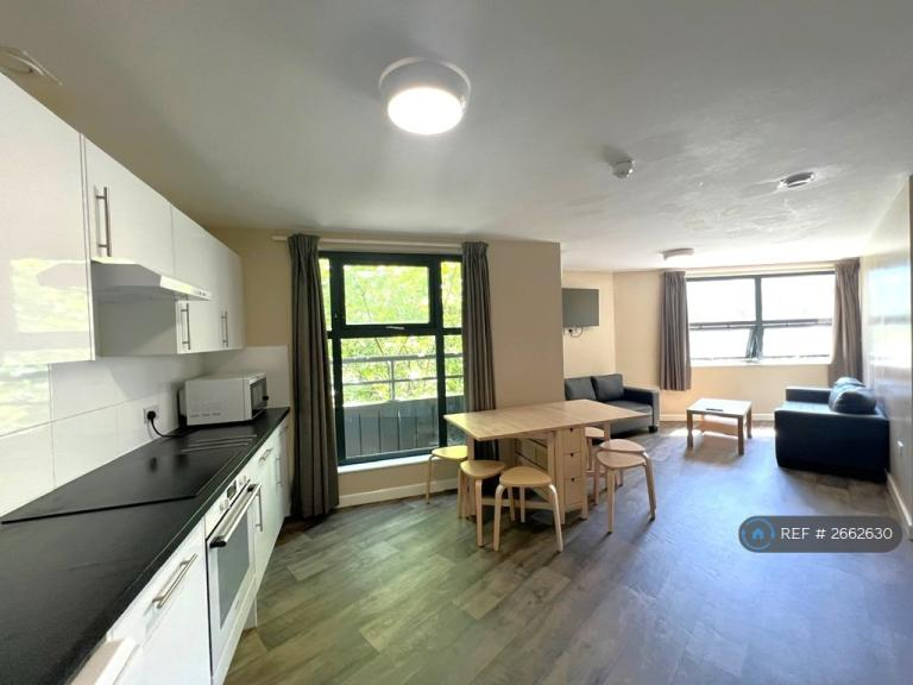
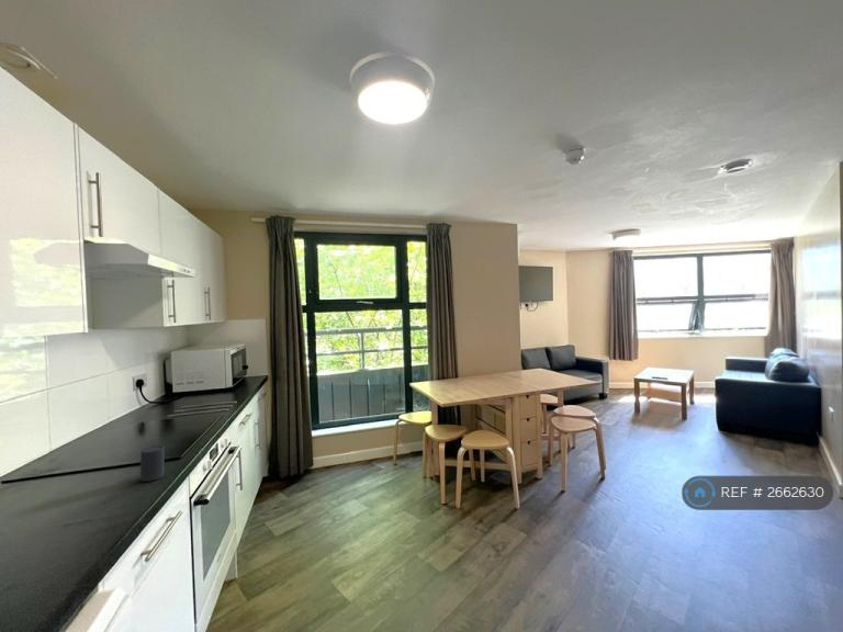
+ cup (151, 462)
